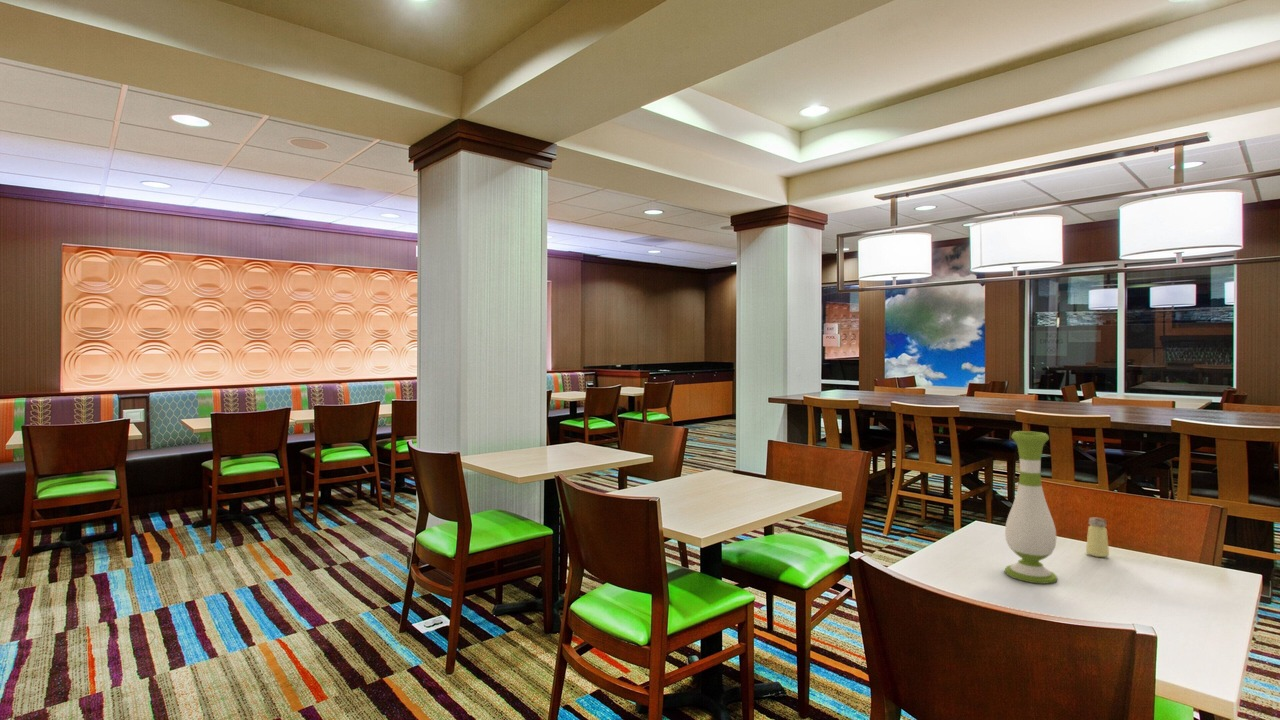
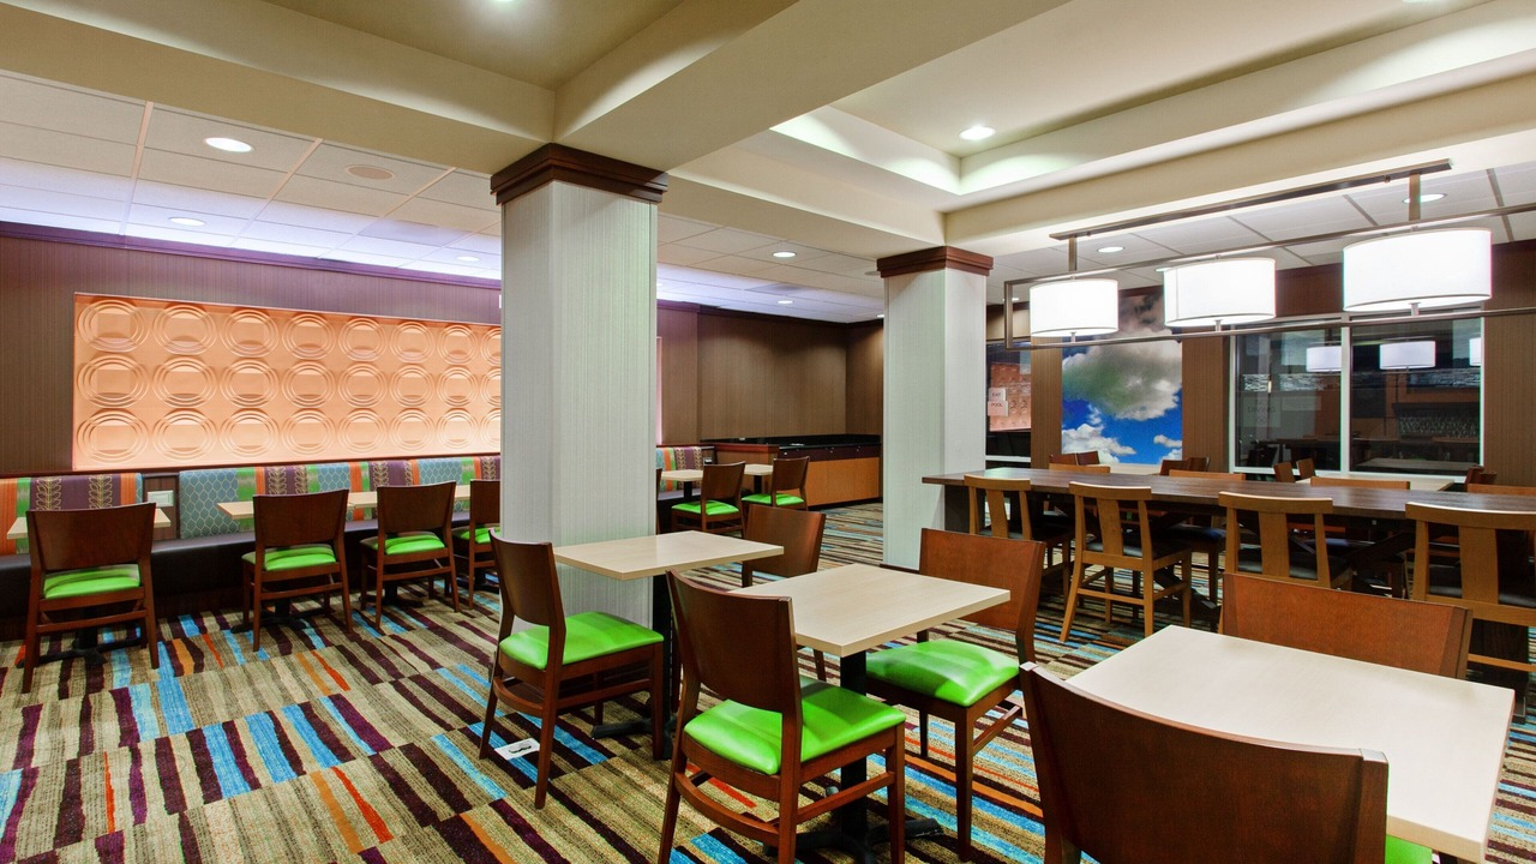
- saltshaker (1097, 536)
- vase (1030, 504)
